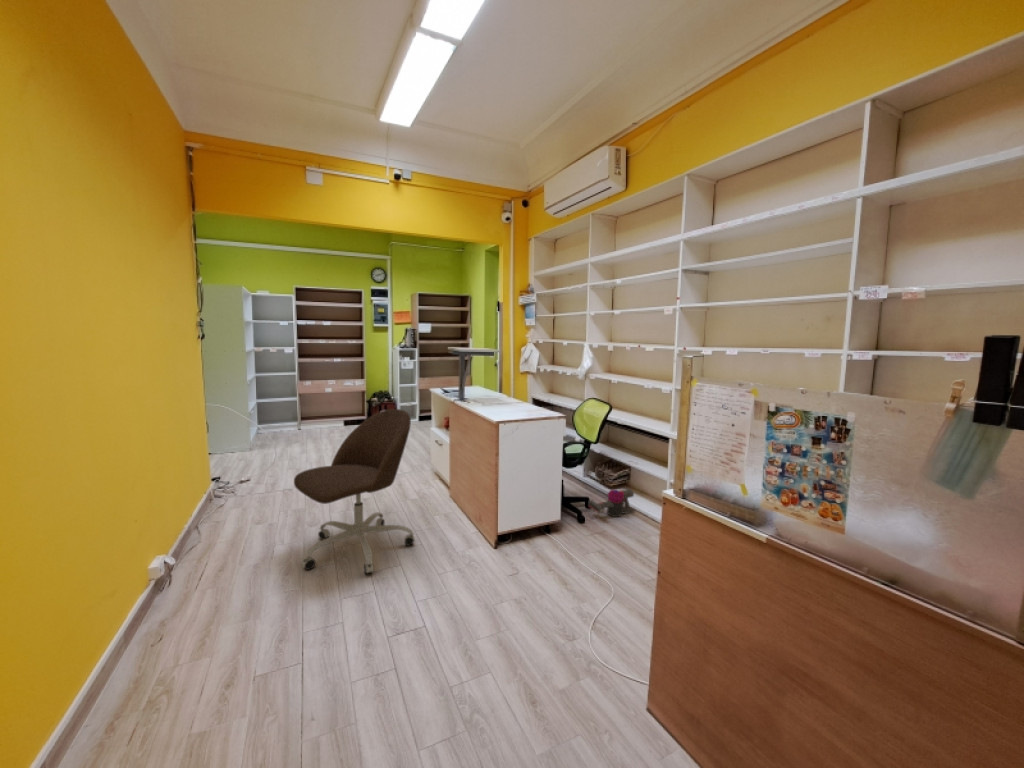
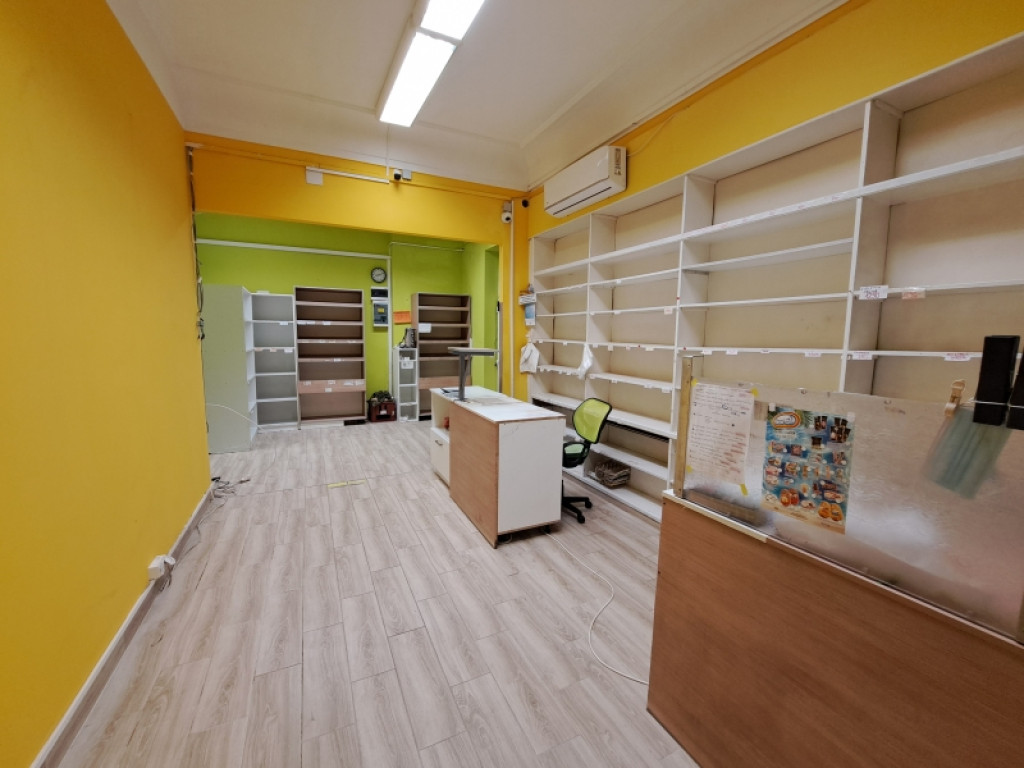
- office chair (356, 483)
- vacuum cleaner (613, 502)
